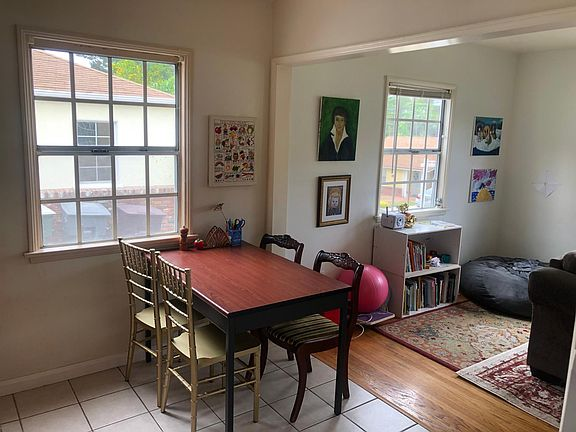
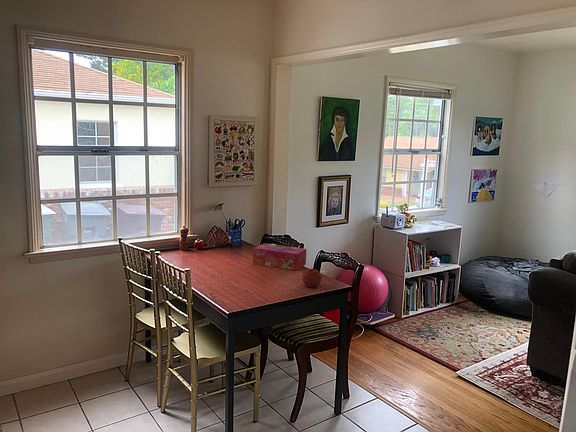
+ fruit (311, 276)
+ tissue box (279, 256)
